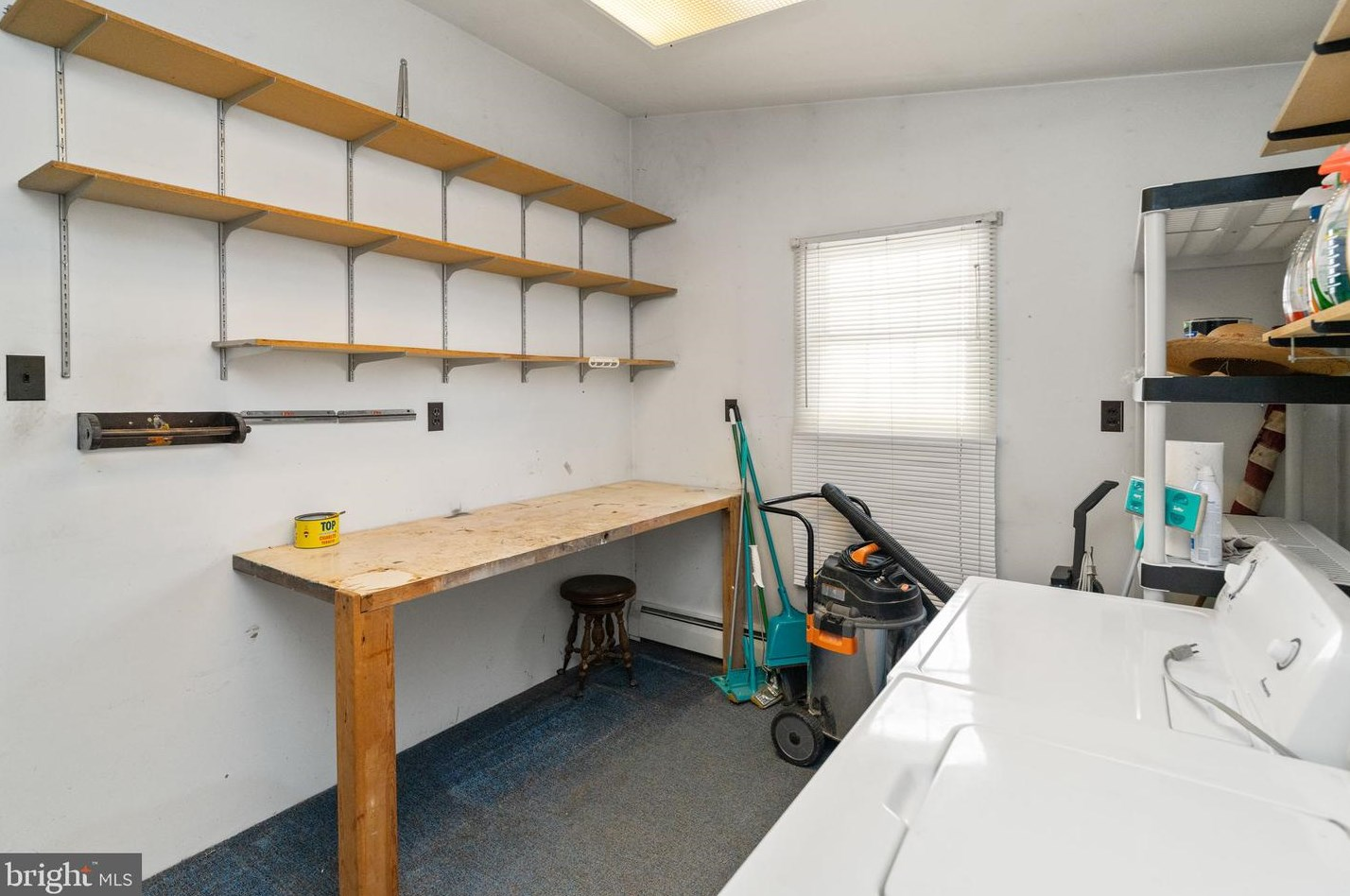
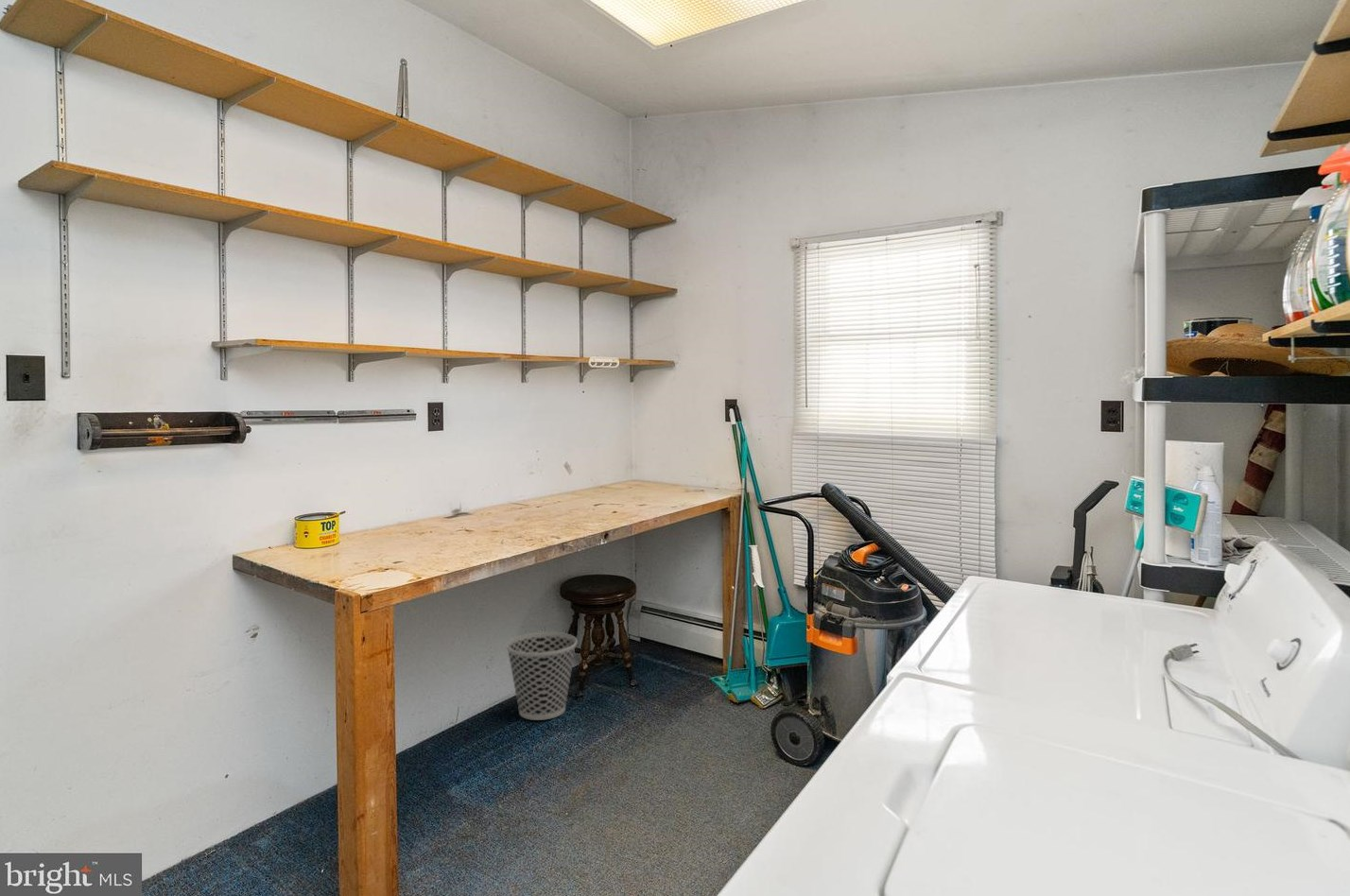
+ wastebasket (542, 676)
